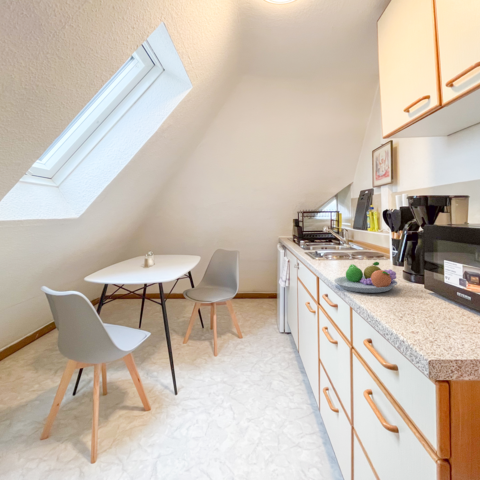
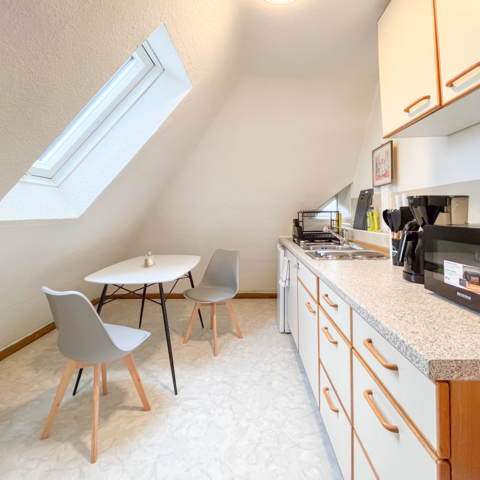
- fruit bowl (364, 275)
